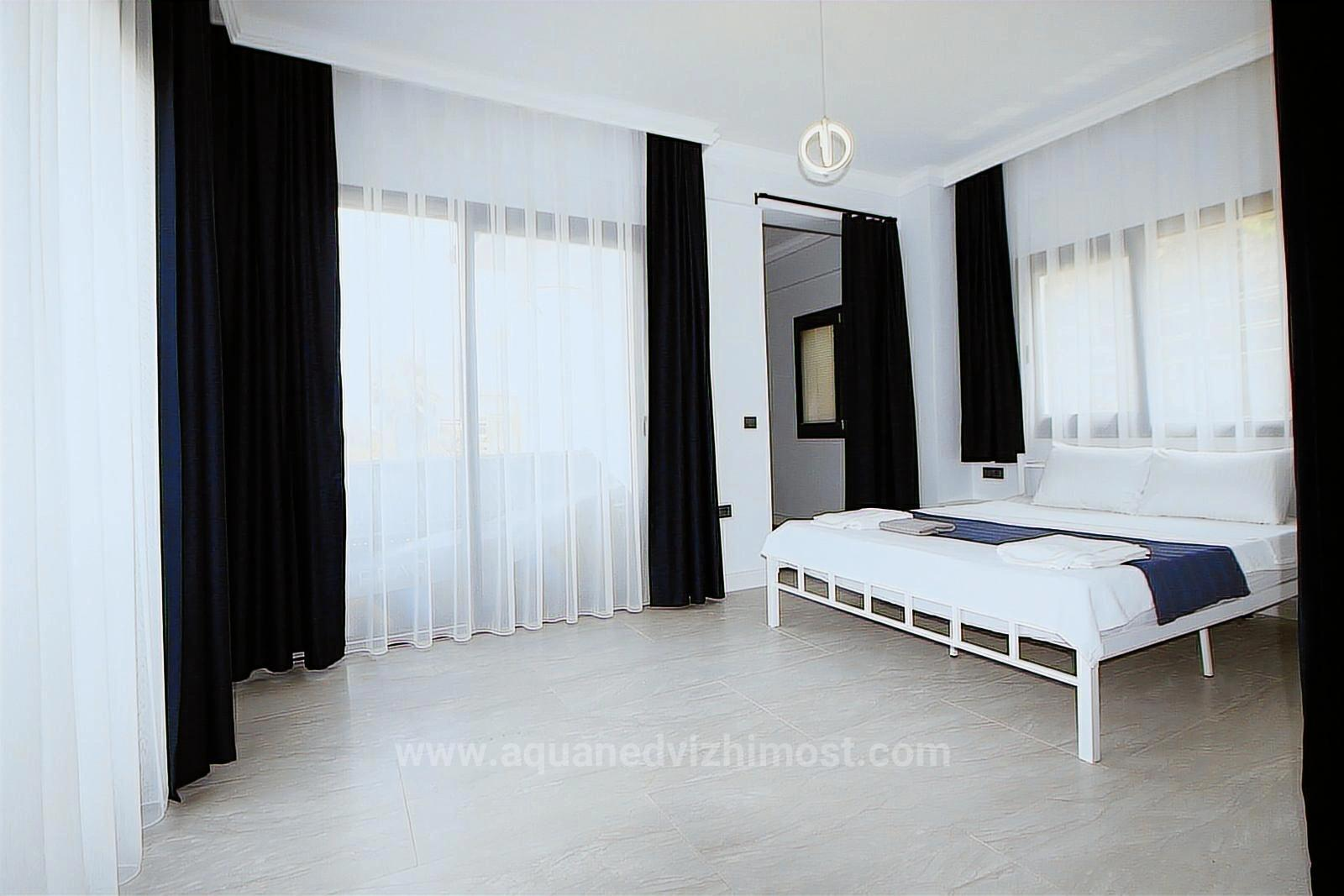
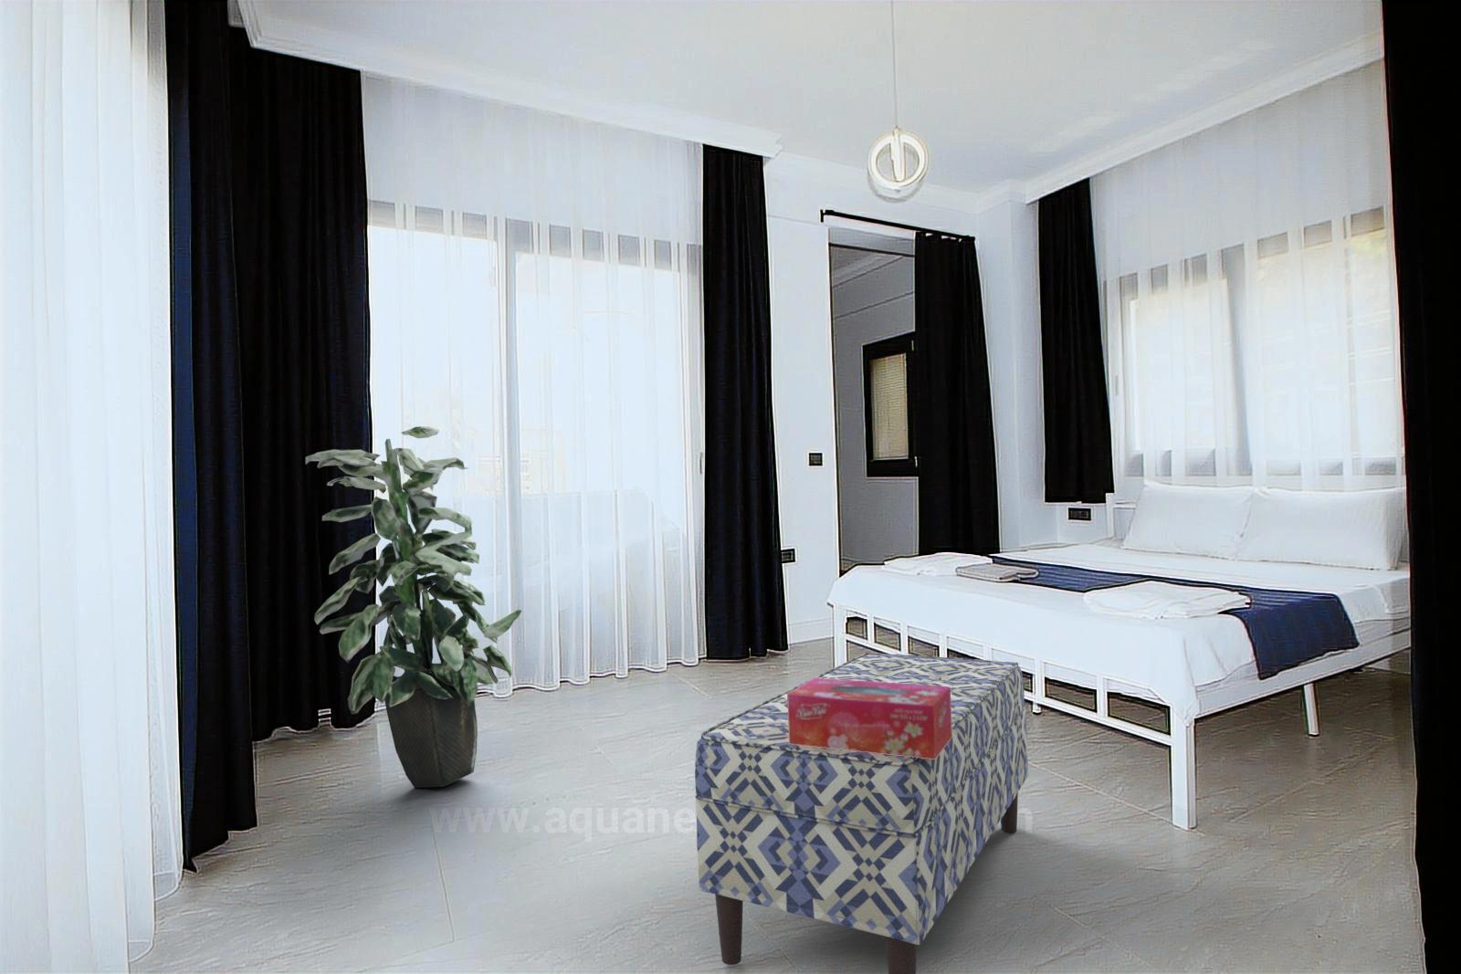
+ tissue box (870, 715)
+ indoor plant (414, 607)
+ bench (887, 789)
